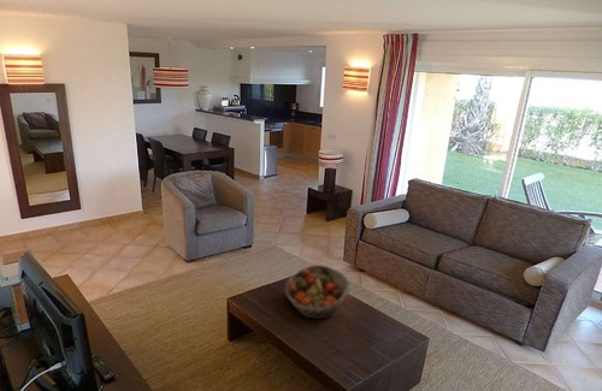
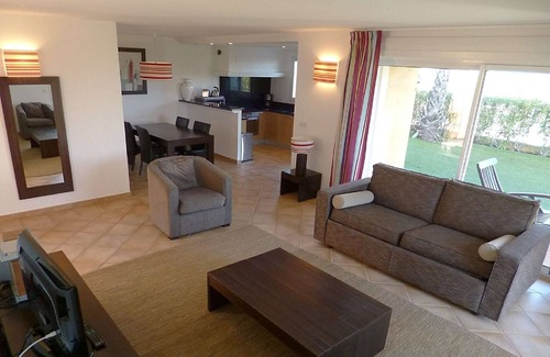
- fruit basket (317, 291)
